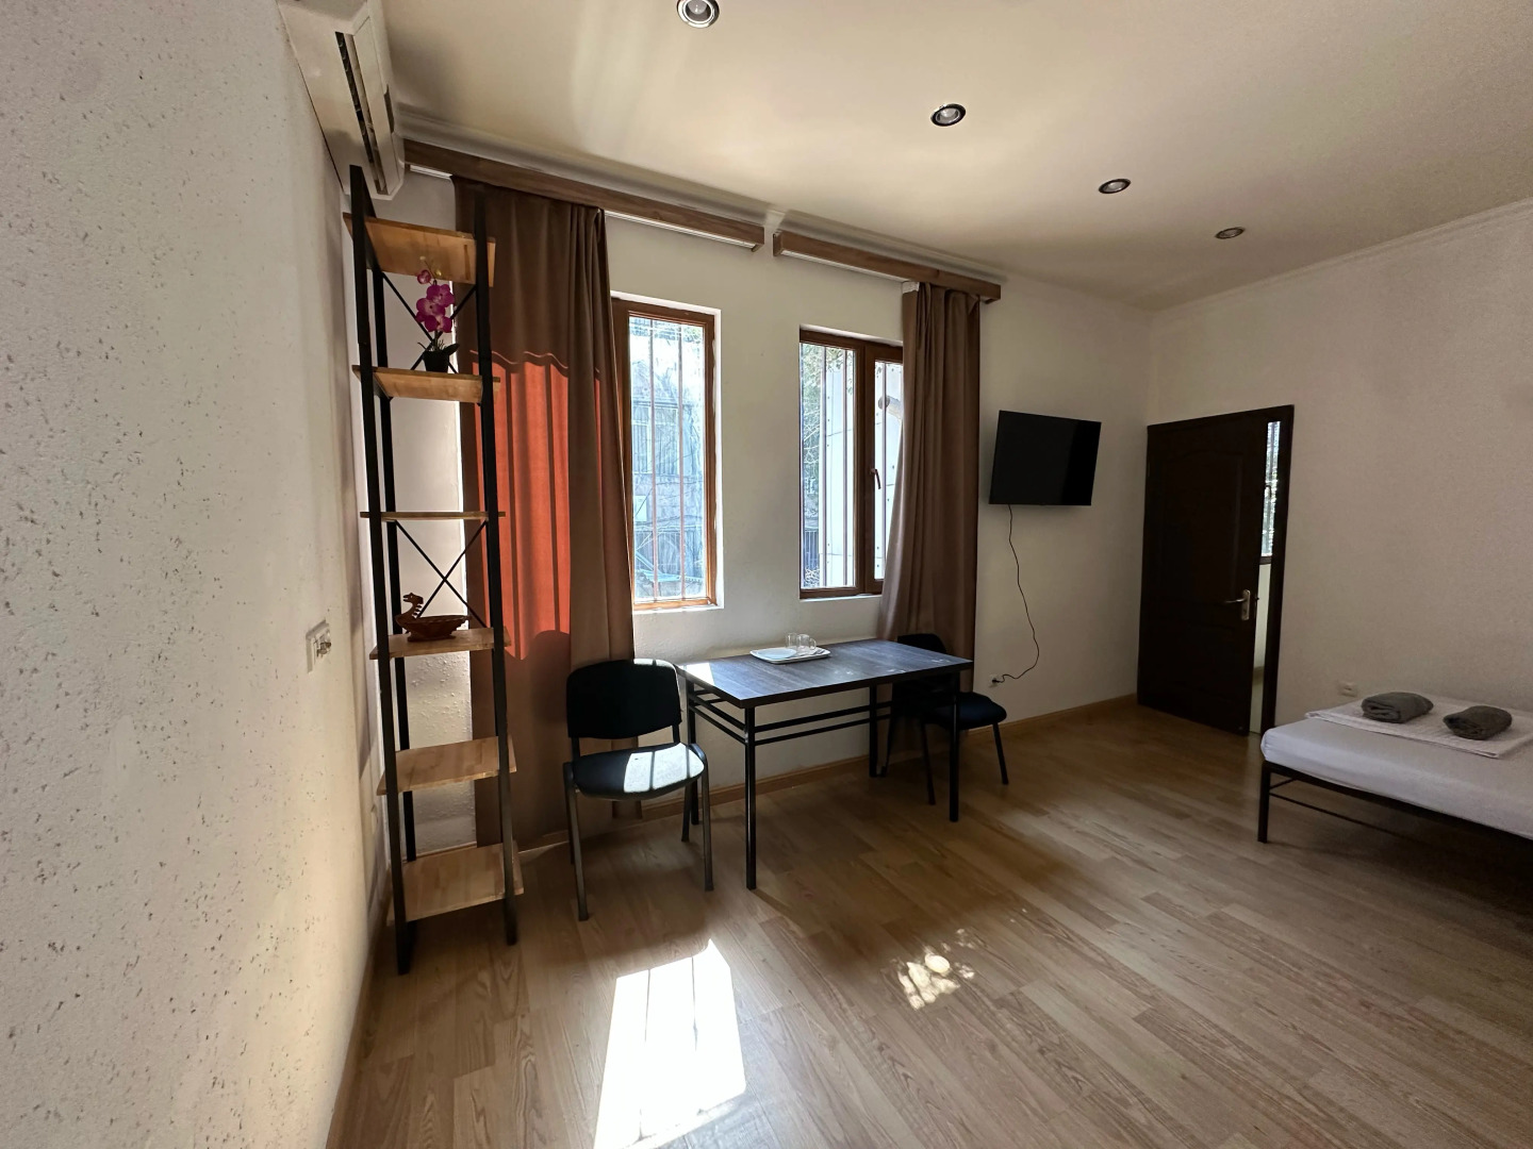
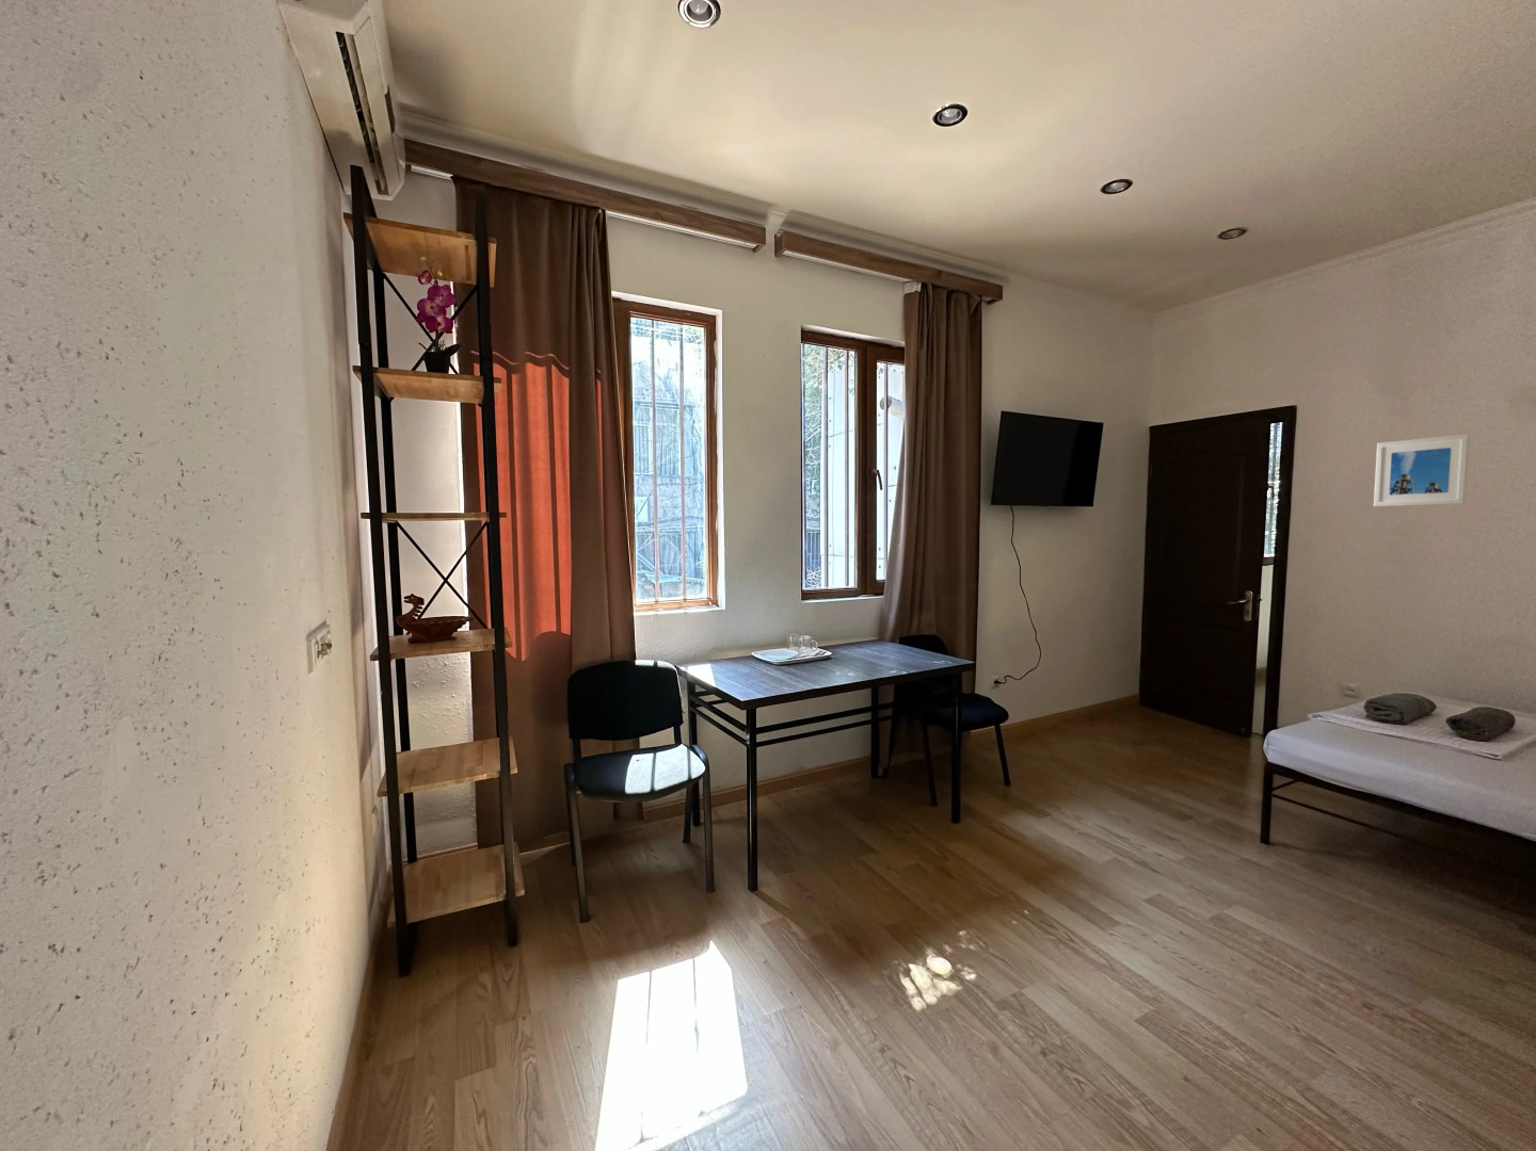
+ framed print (1419, 472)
